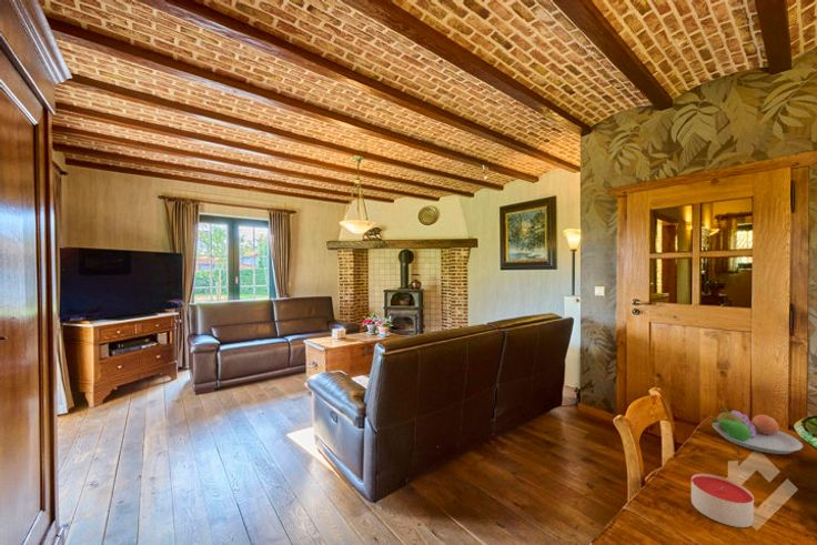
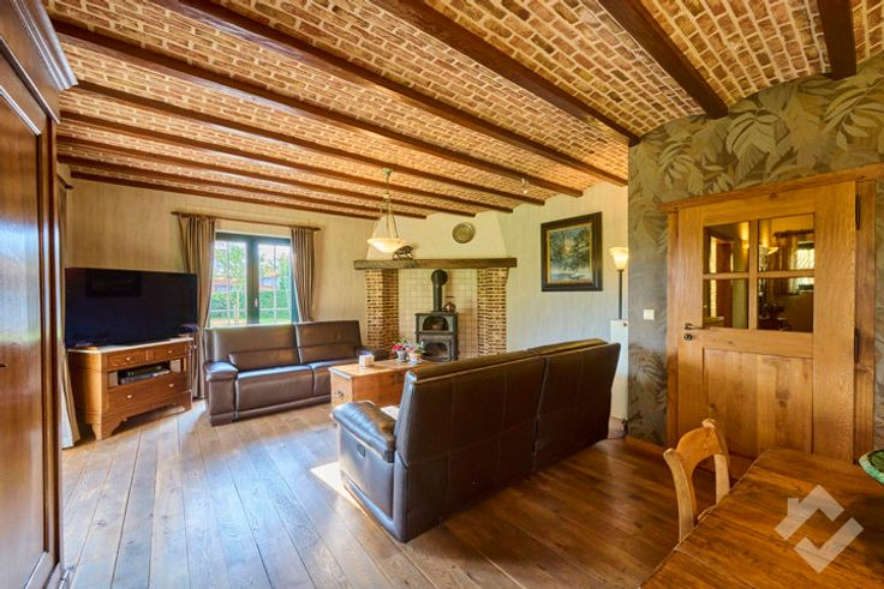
- candle (720, 497)
- fruit bowl (750, 427)
